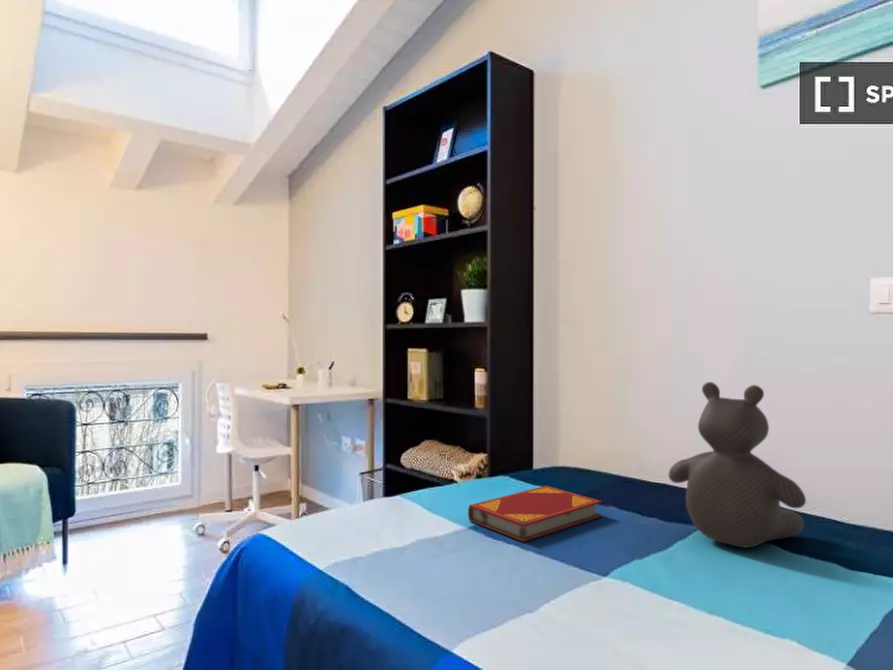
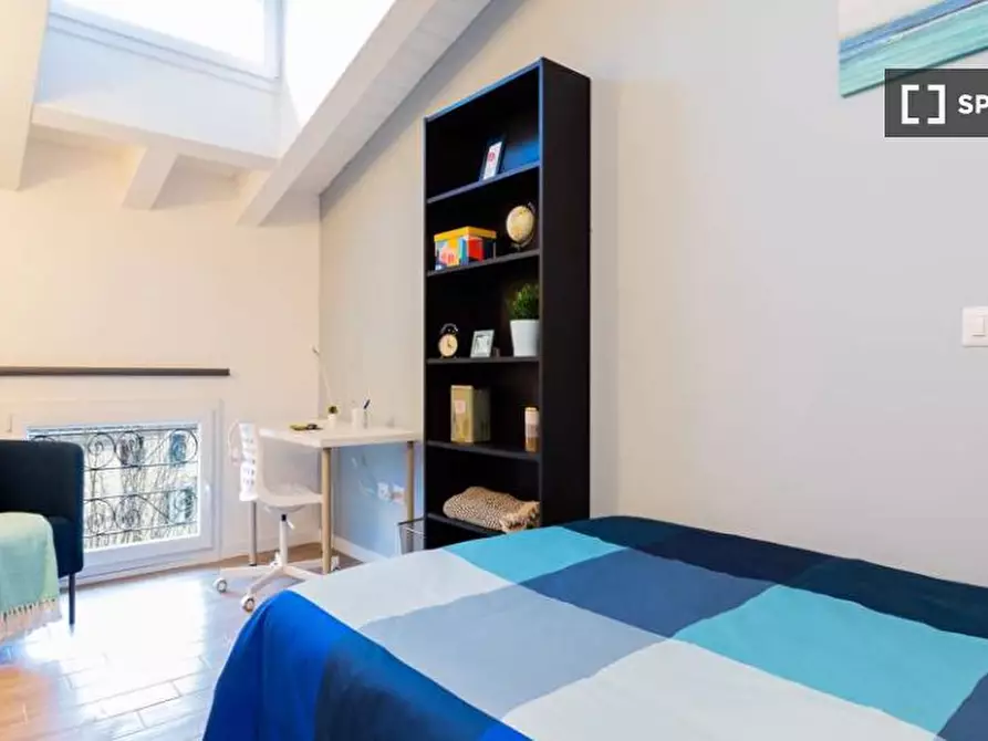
- teddy bear (742, 460)
- hardback book (535, 510)
